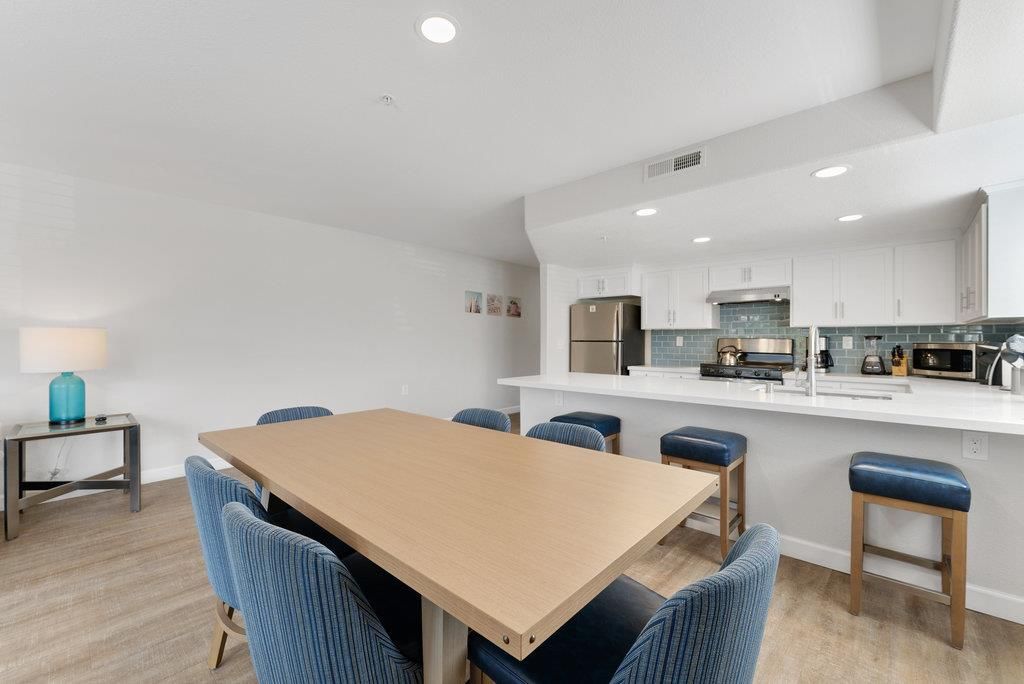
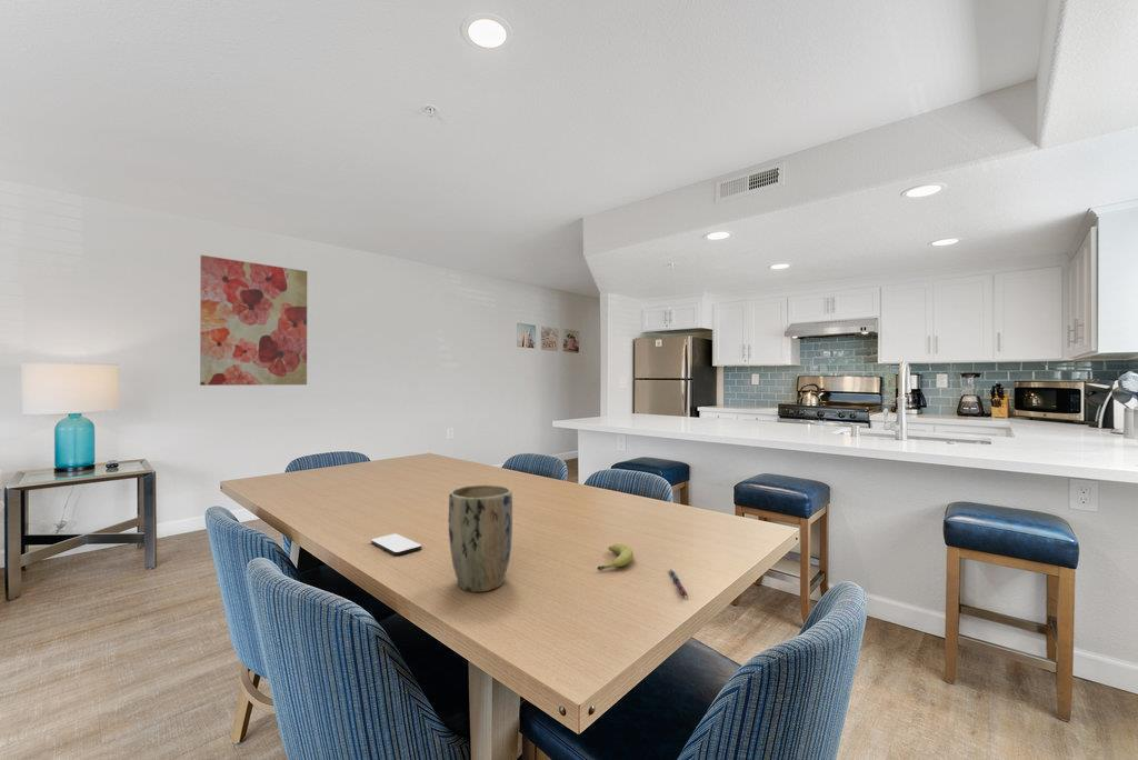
+ smartphone (396, 543)
+ fruit (618, 553)
+ wall art (257, 324)
+ pen (677, 580)
+ plant pot (480, 537)
